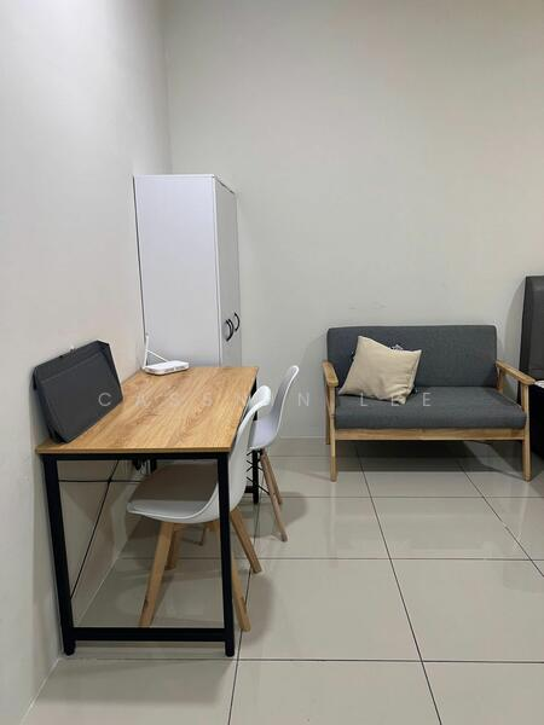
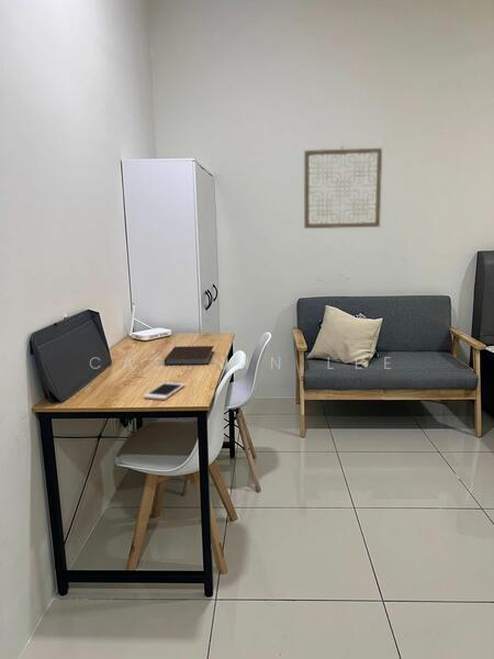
+ wall art (343, 186)
+ cell phone (165, 390)
+ notebook (190, 355)
